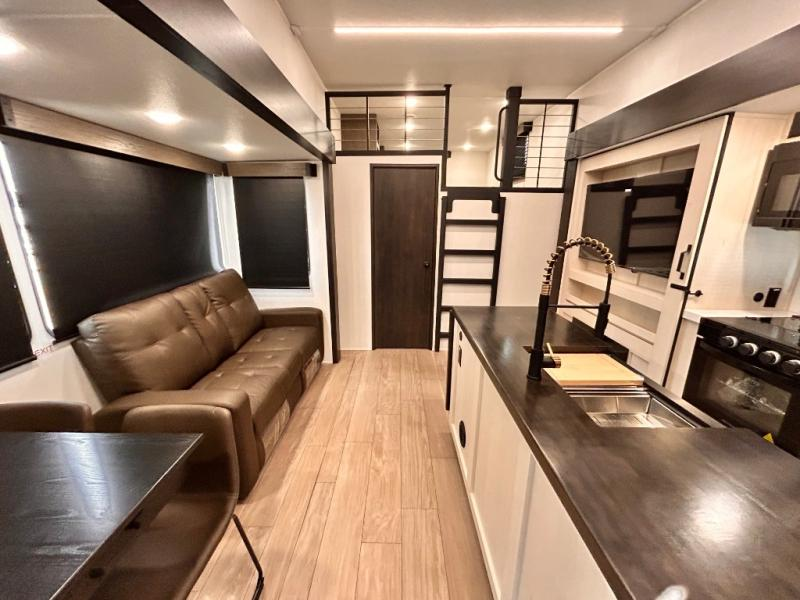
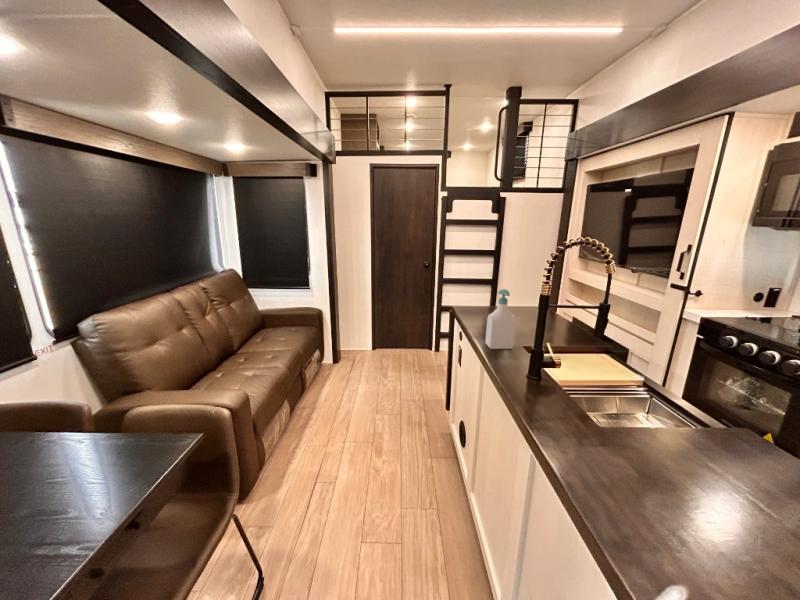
+ soap bottle (502, 318)
